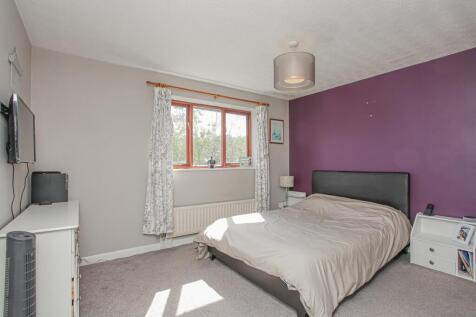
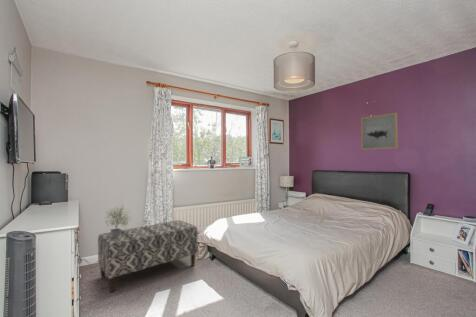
+ wall art (378, 132)
+ potted plant (116, 220)
+ bench (150, 250)
